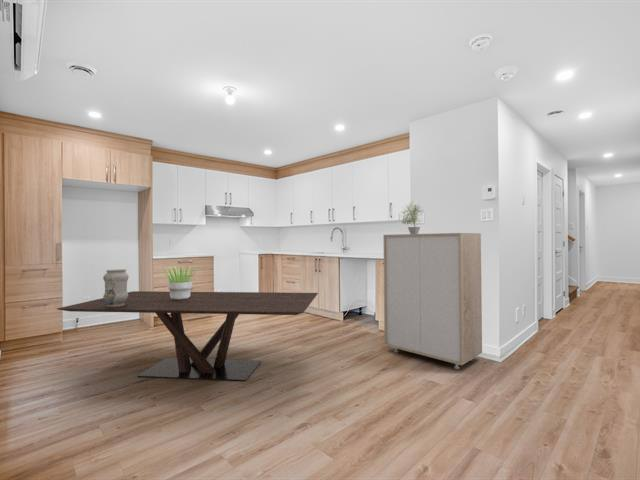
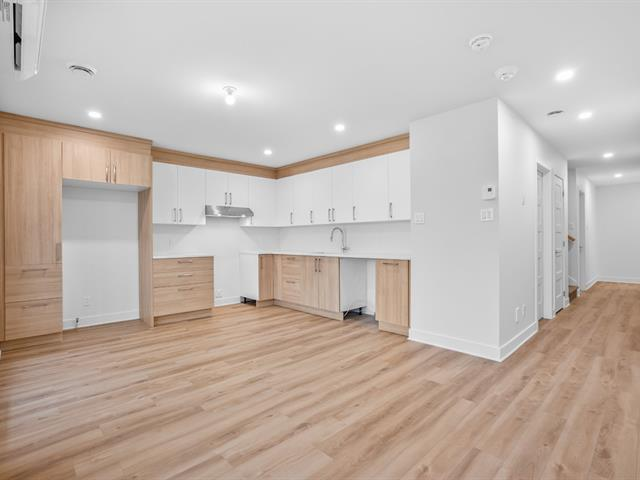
- storage cabinet (431, 294)
- potted plant (411, 216)
- dining table (208, 341)
- vase (116, 287)
- potted plant (180, 282)
